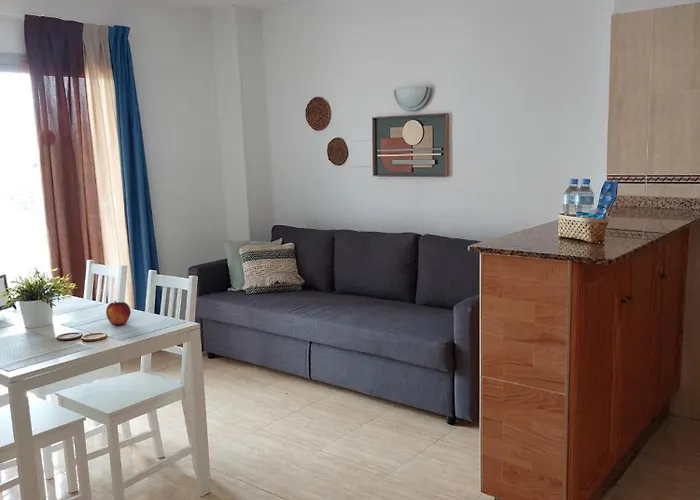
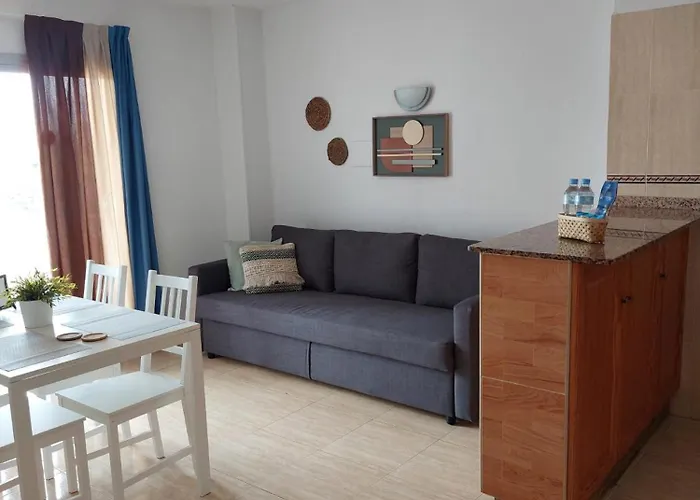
- fruit (118, 312)
